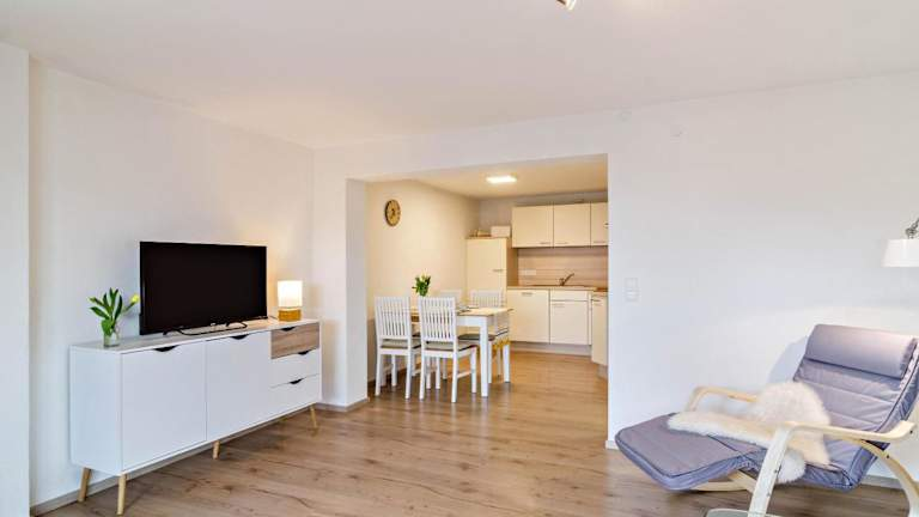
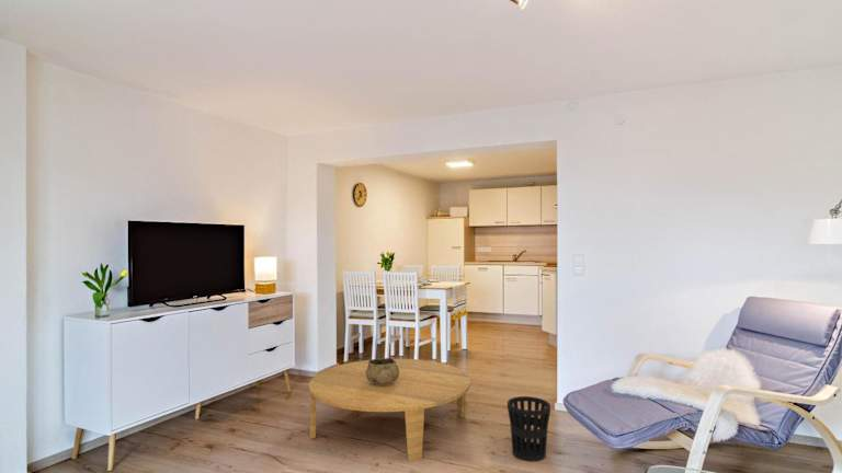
+ decorative bowl (382, 371)
+ coffee table (390, 402)
+ wastebasket (528, 428)
